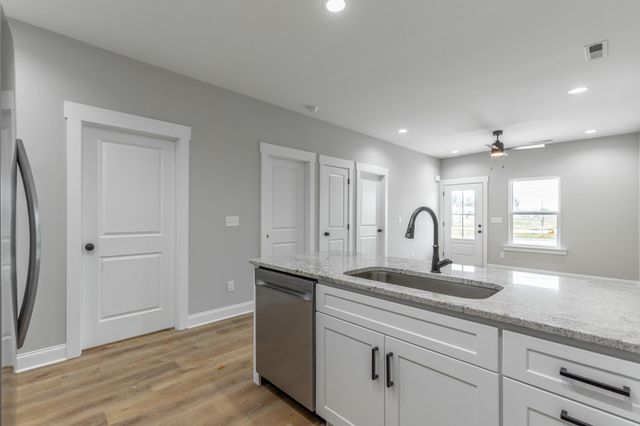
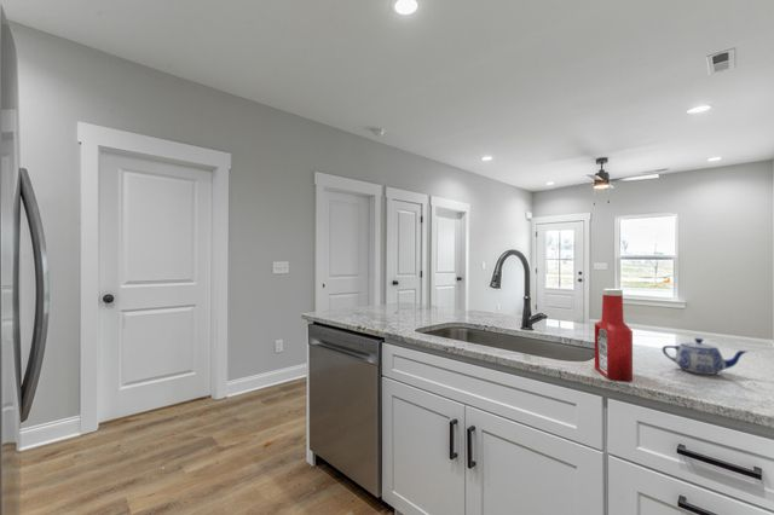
+ teapot (703, 354)
+ soap bottle (612, 331)
